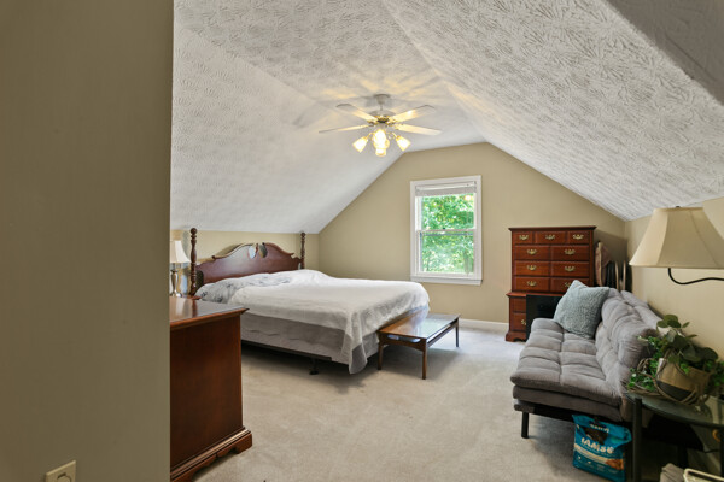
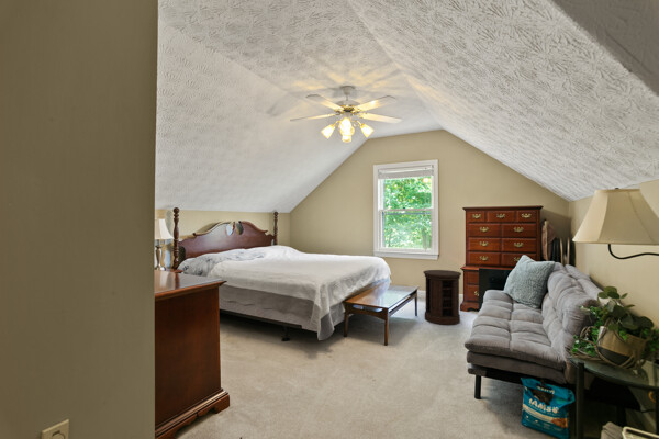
+ side table (442, 295)
